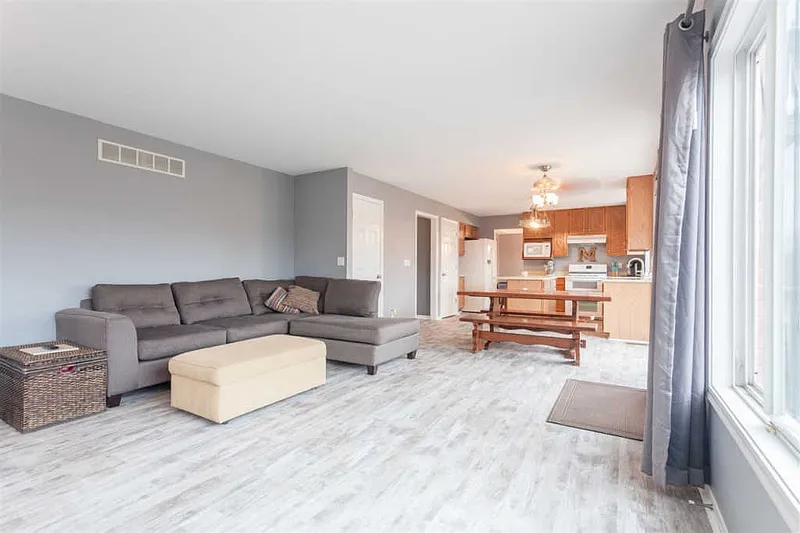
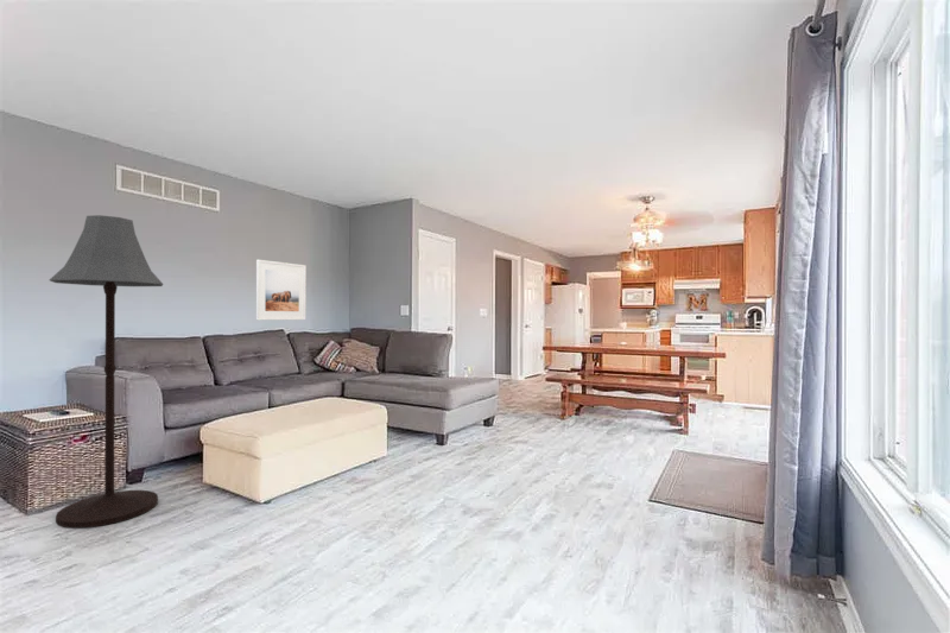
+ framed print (281, 291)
+ floor lamp (109, 365)
